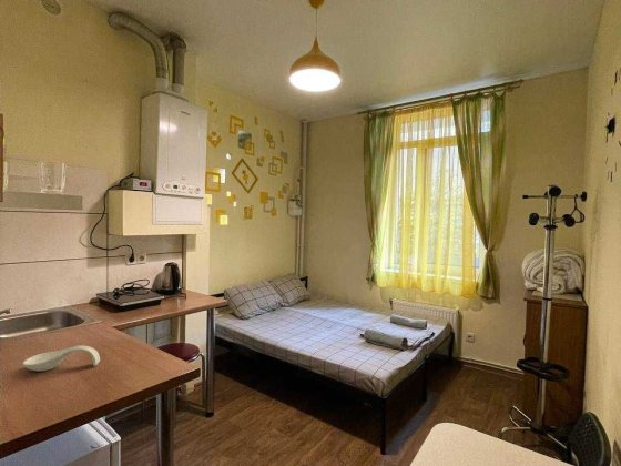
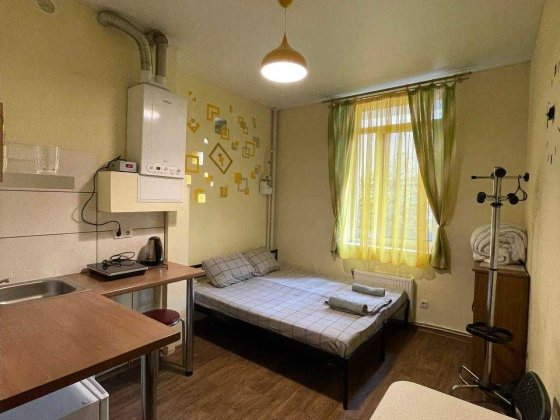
- spoon rest (62, 356)
